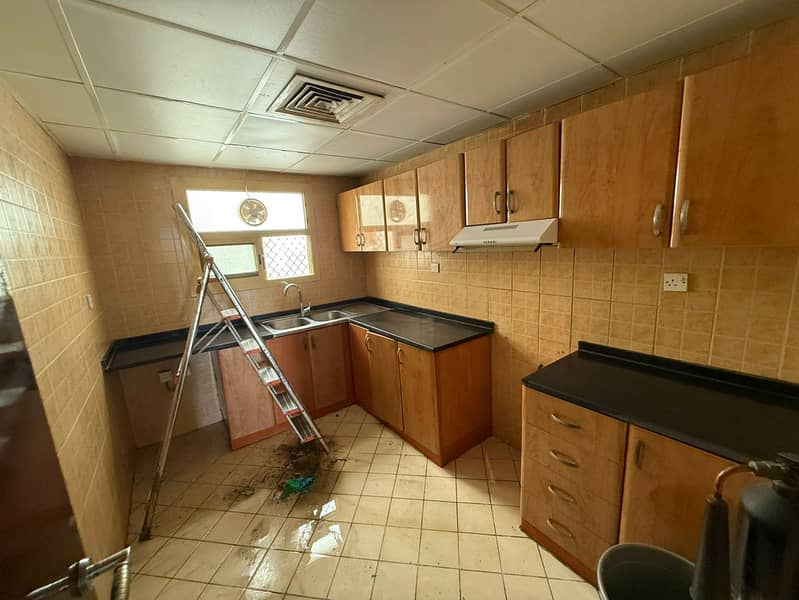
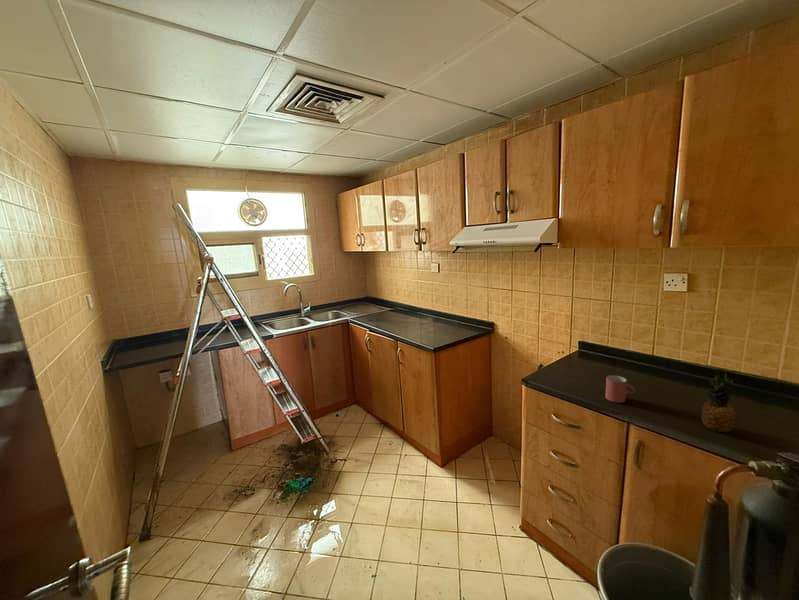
+ fruit (719, 401)
+ cup (620, 389)
